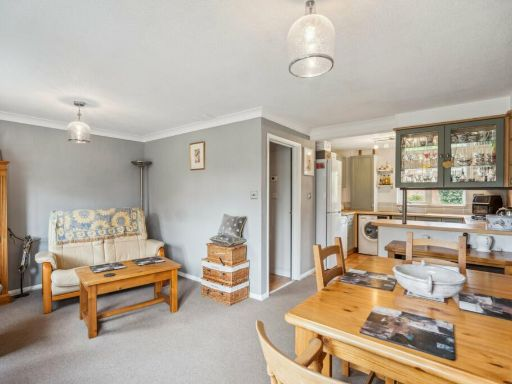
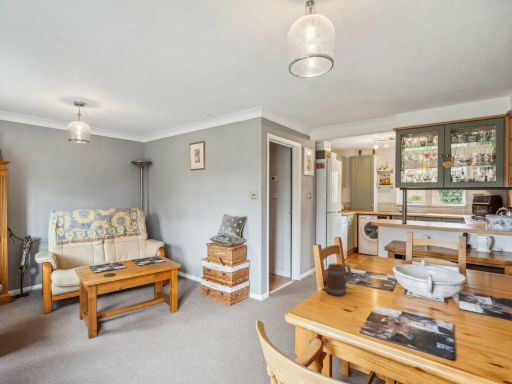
+ mug (339, 278)
